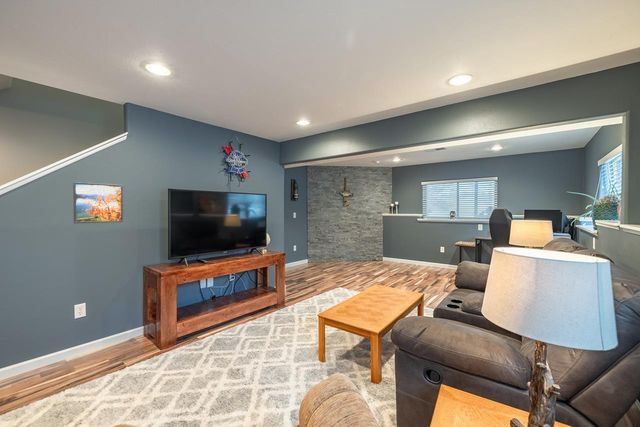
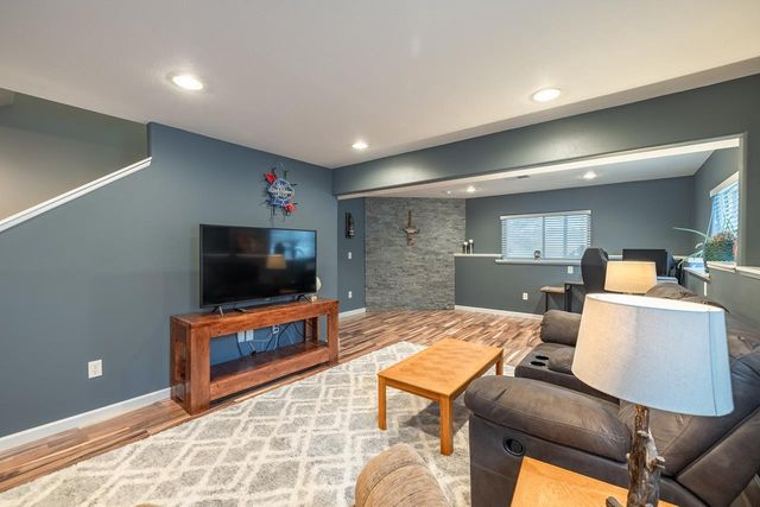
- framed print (99, 203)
